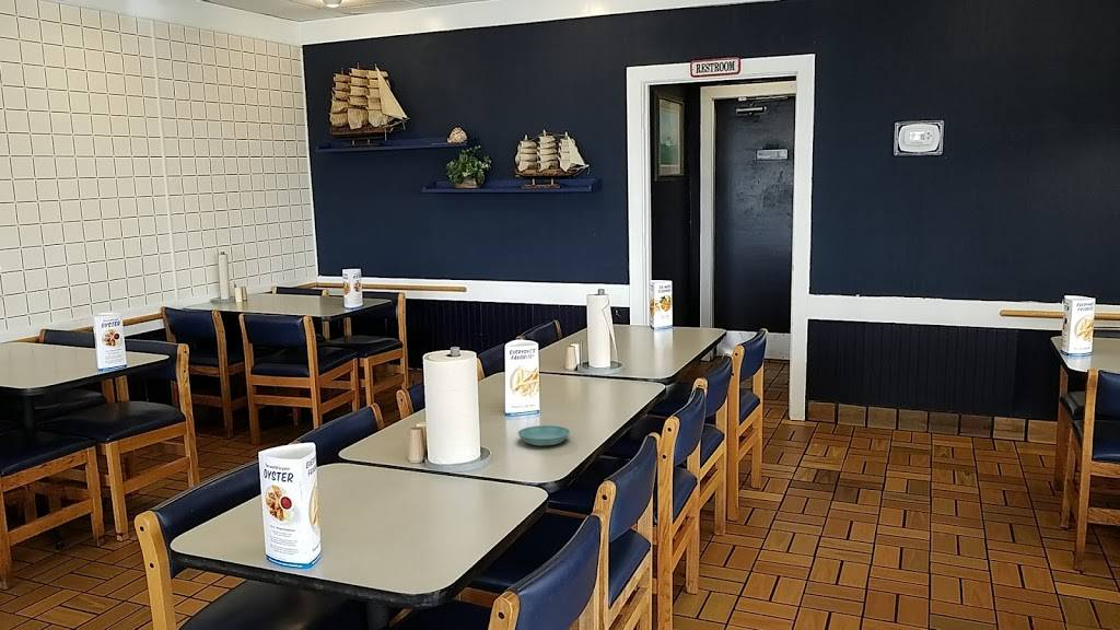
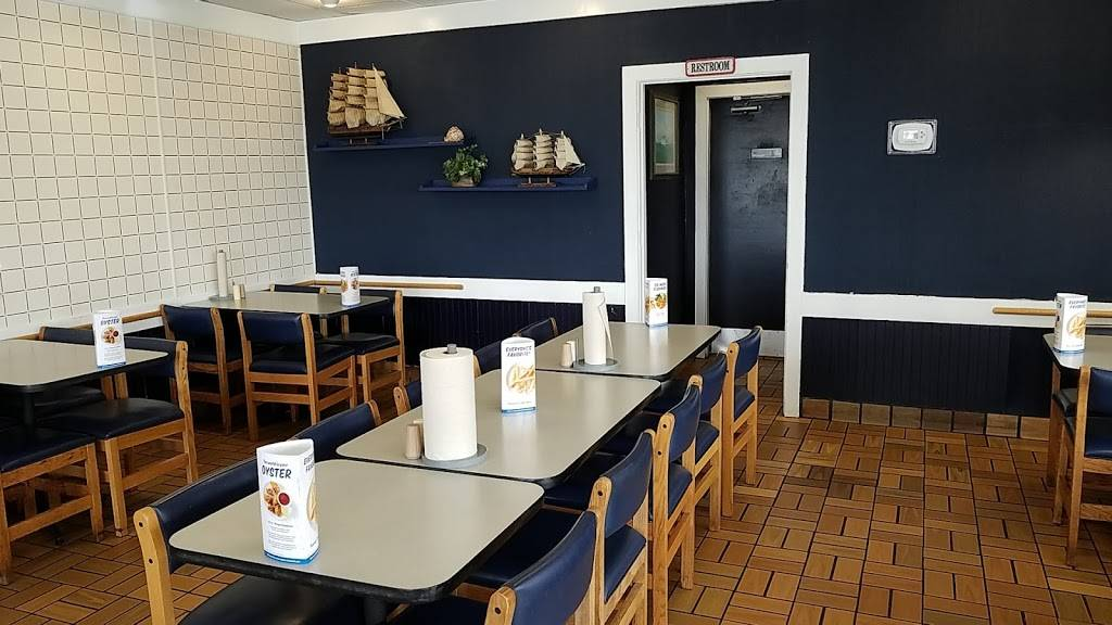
- saucer (544, 435)
